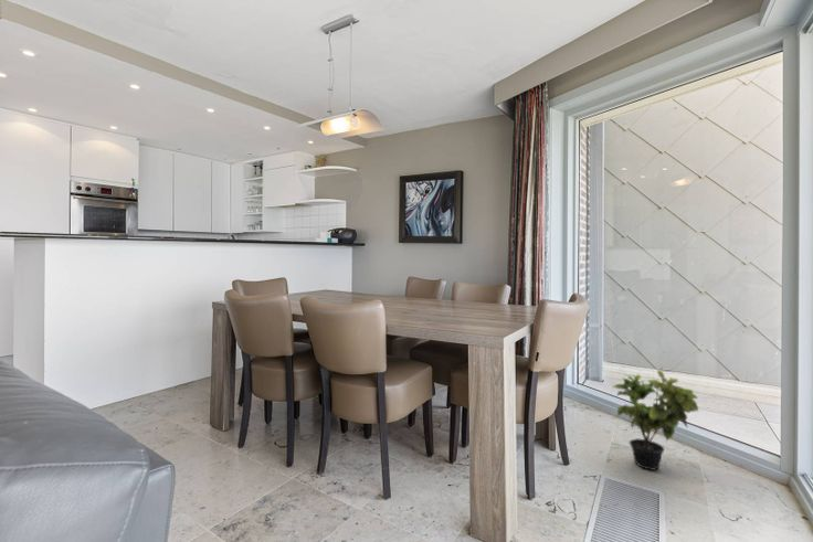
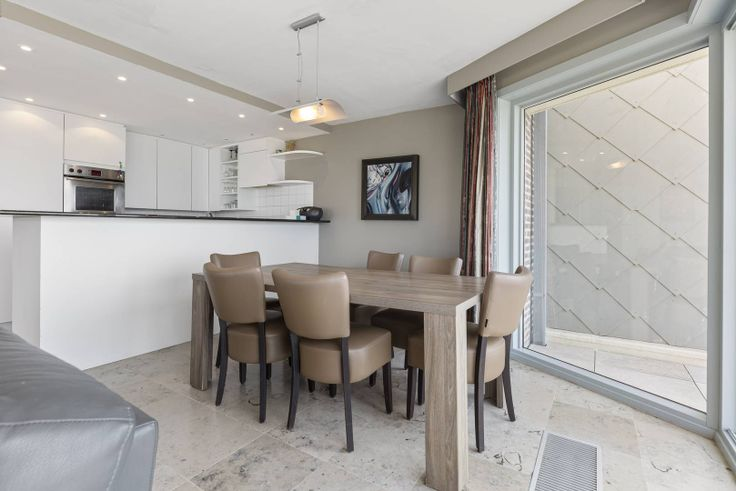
- potted plant (654, 418)
